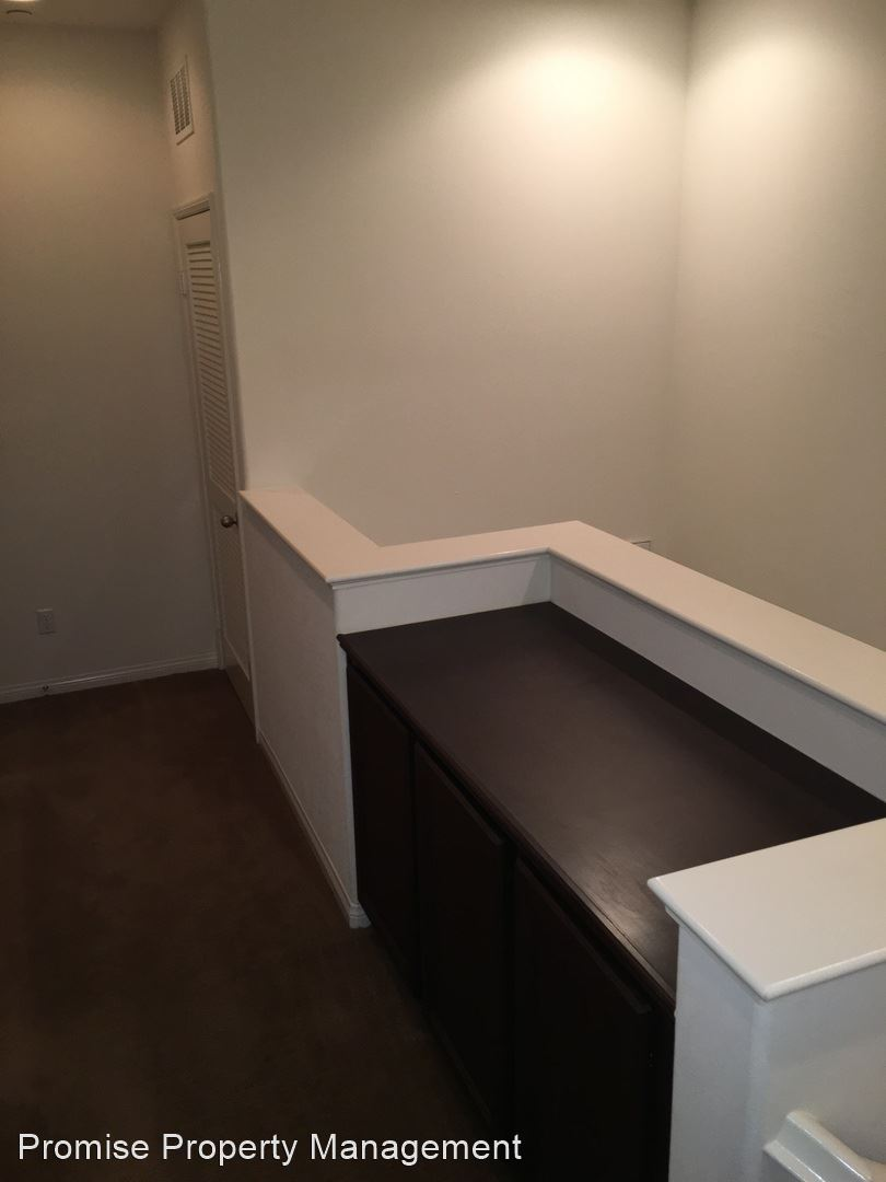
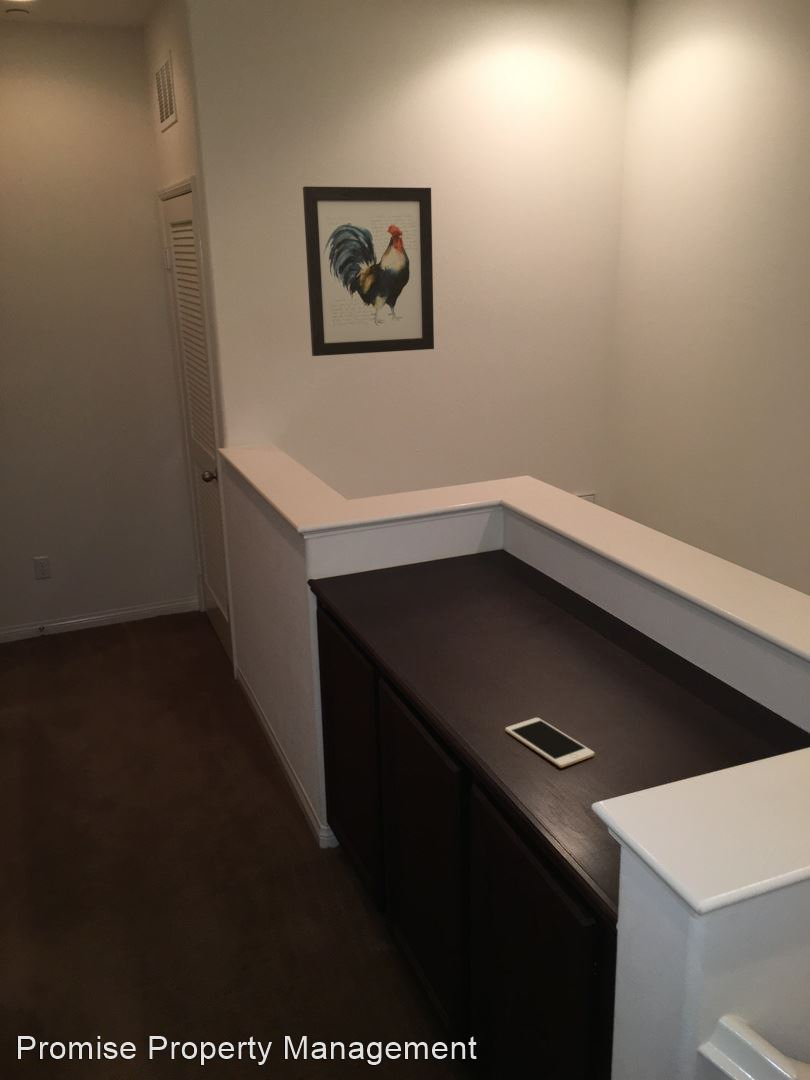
+ wall art (371, 271)
+ cell phone (548, 741)
